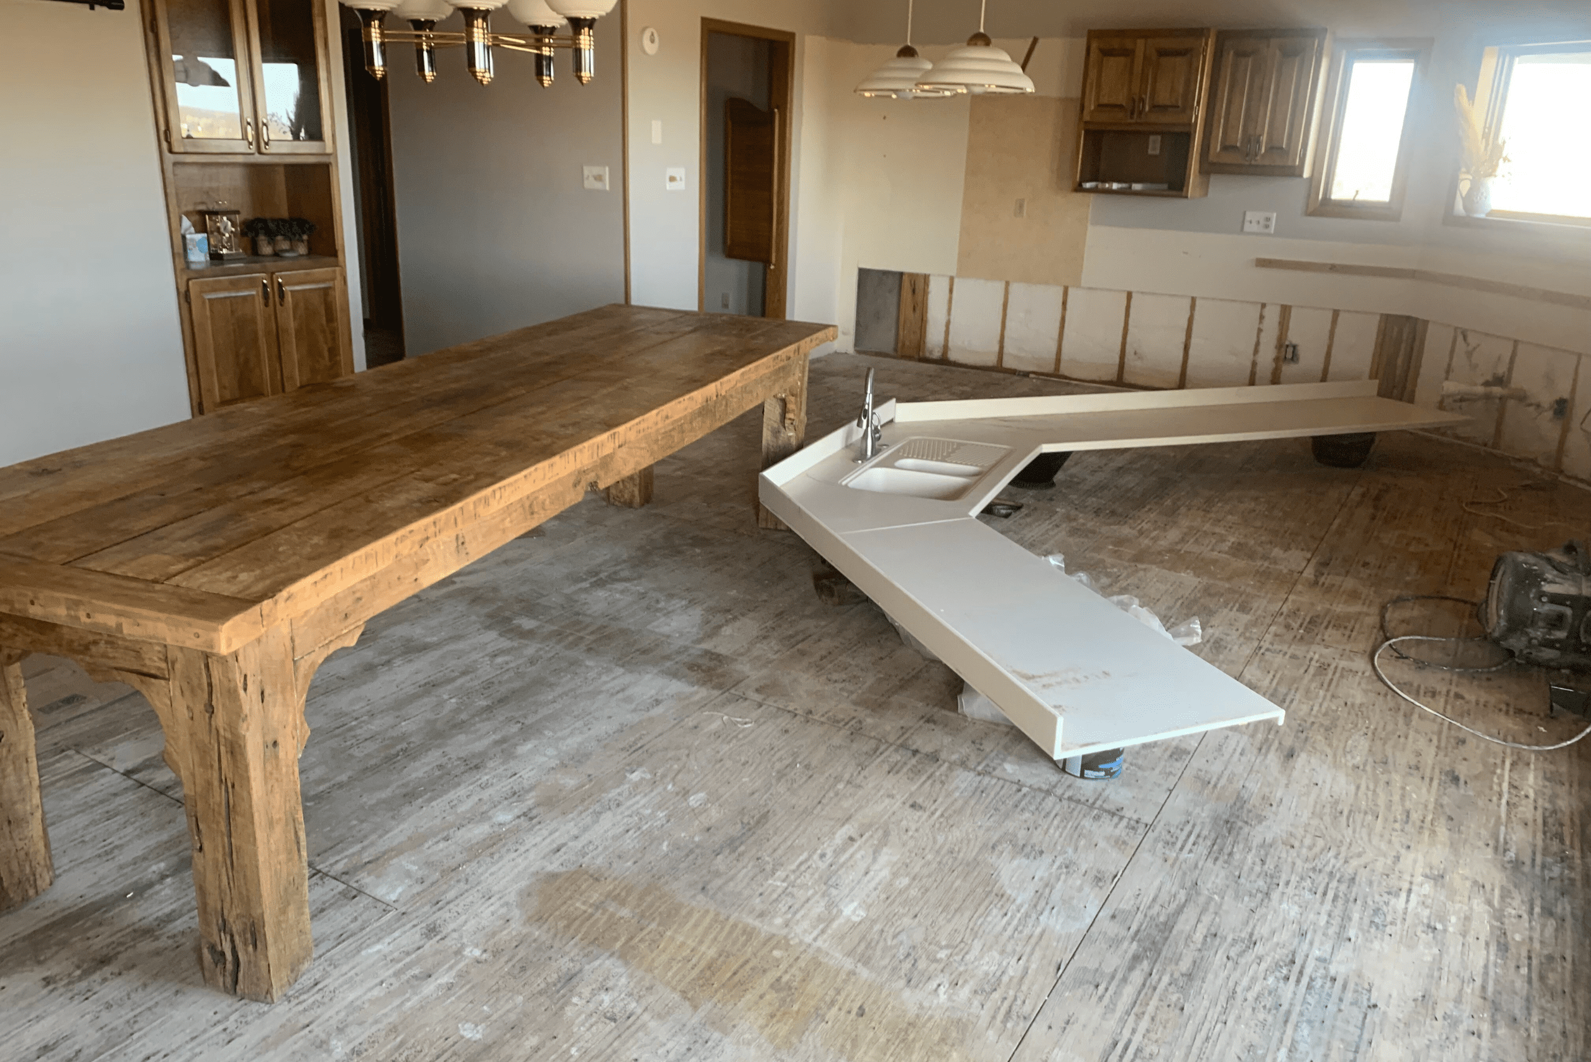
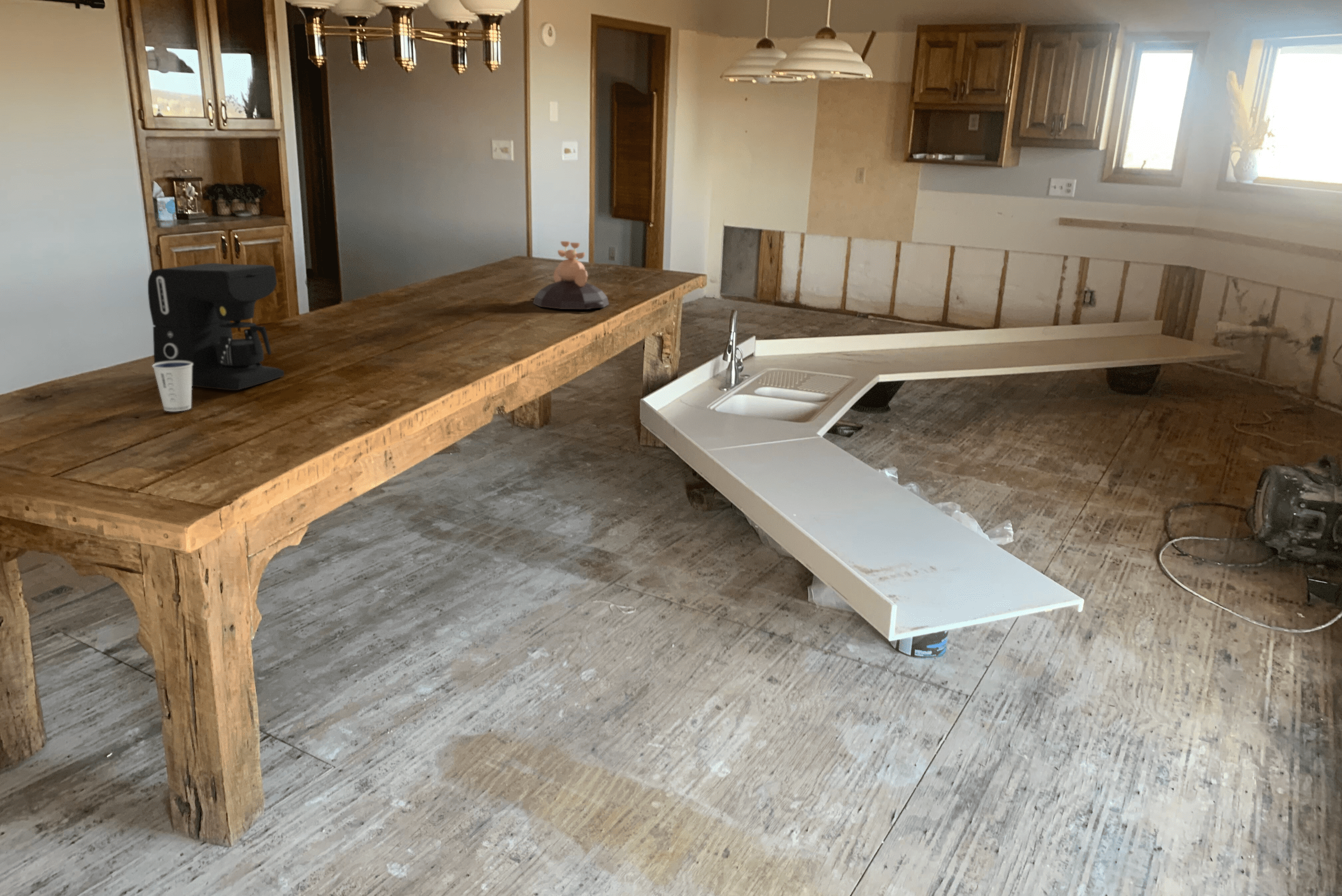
+ coffee maker (220, 324)
+ dixie cup (175, 387)
+ decorative bowl (571, 273)
